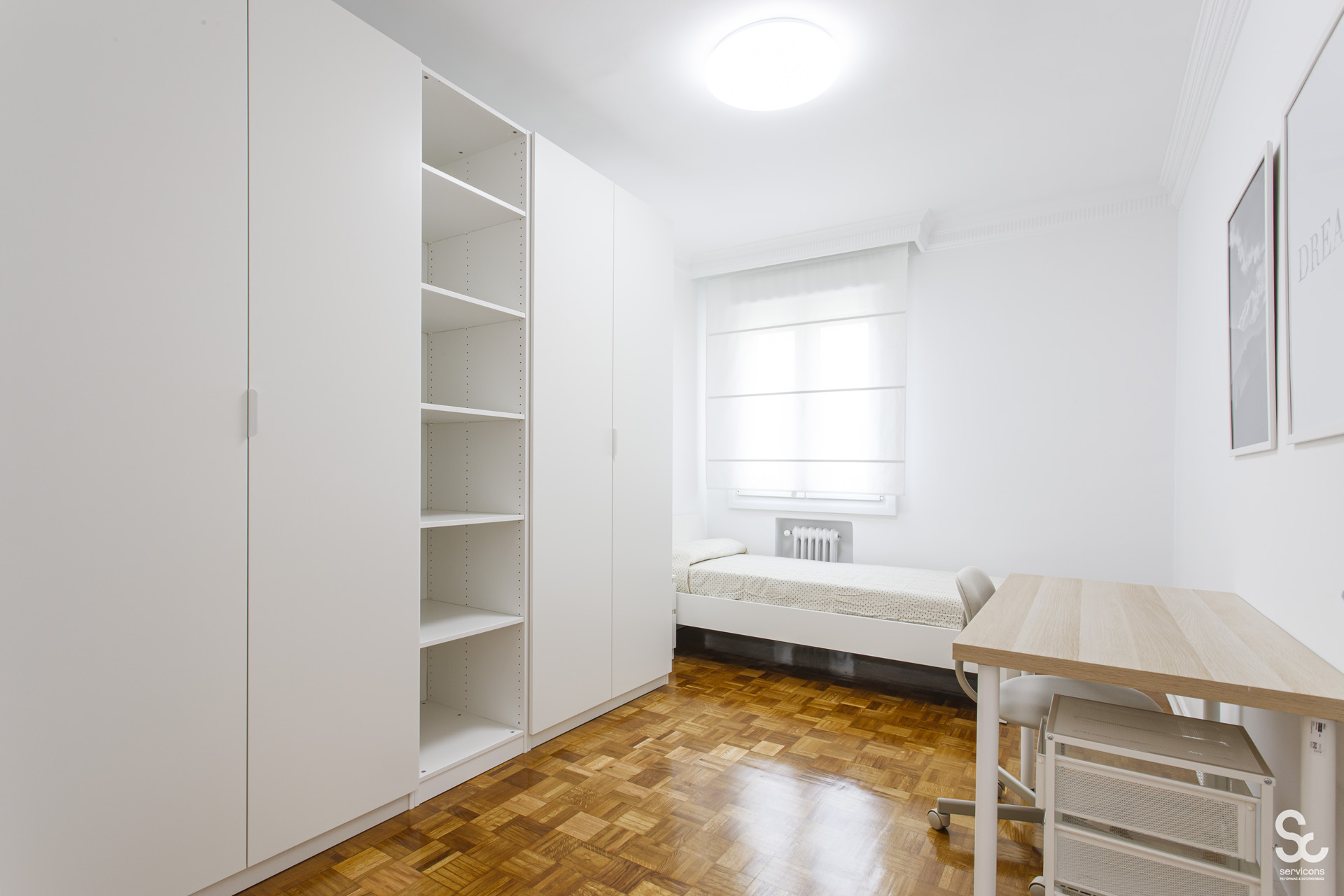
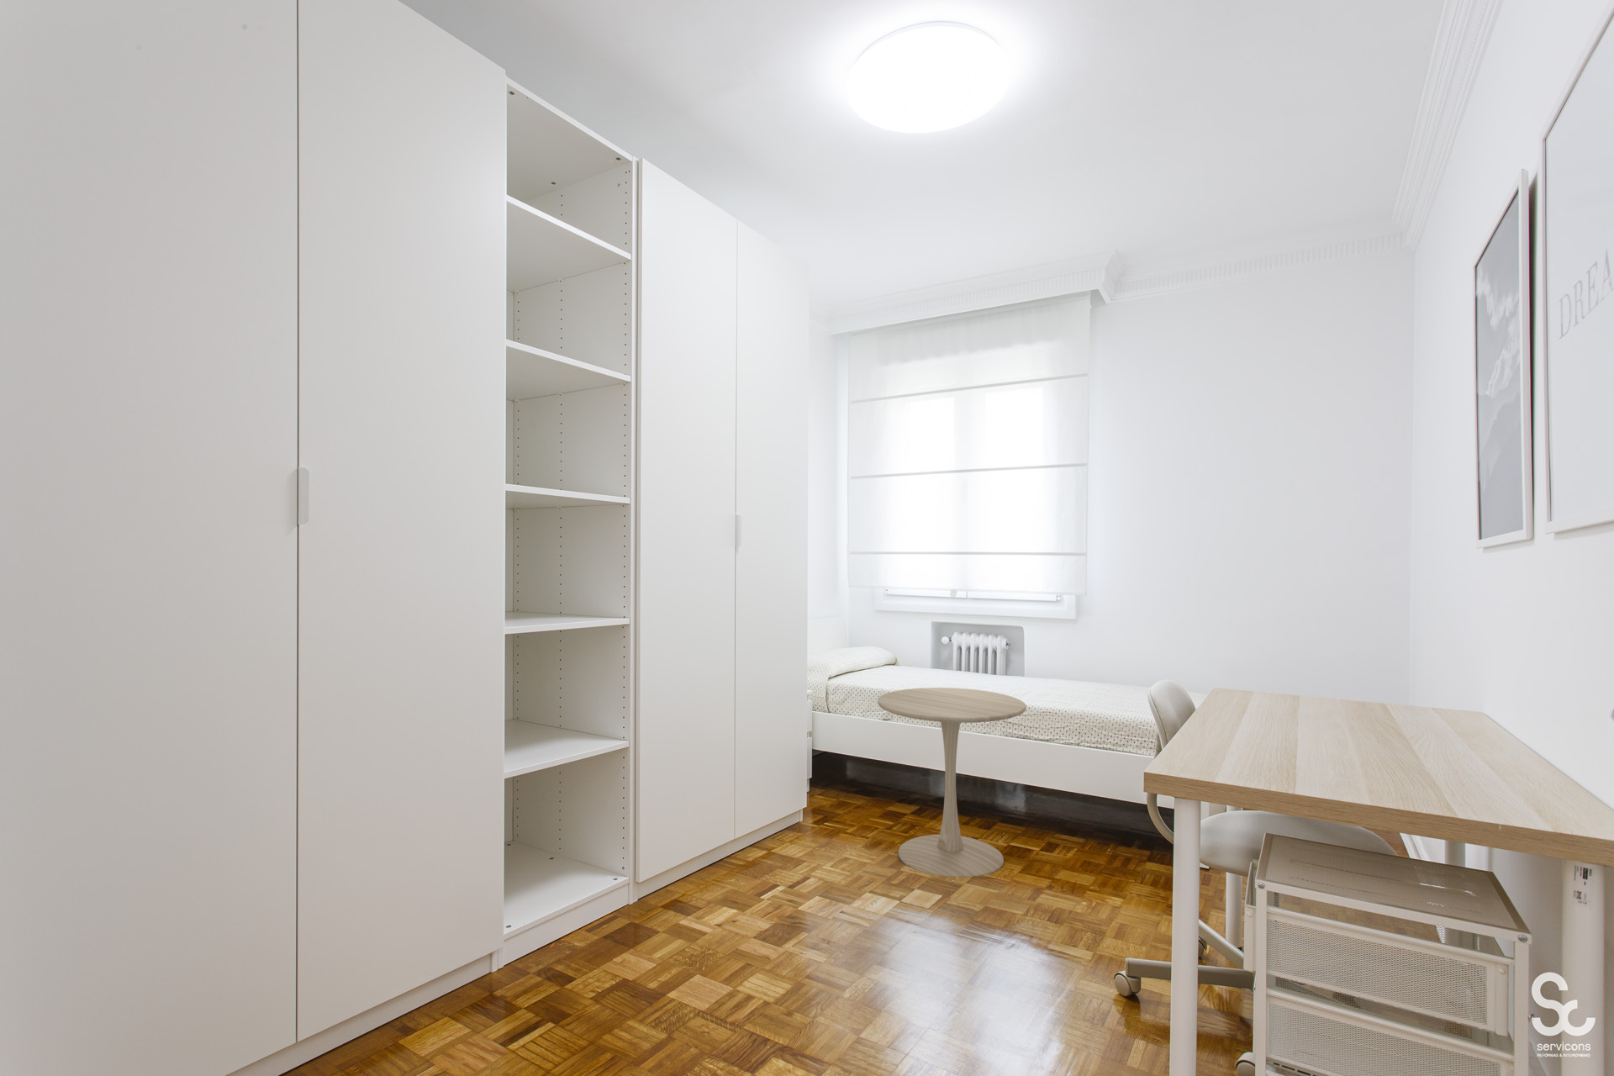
+ side table (950, 778)
